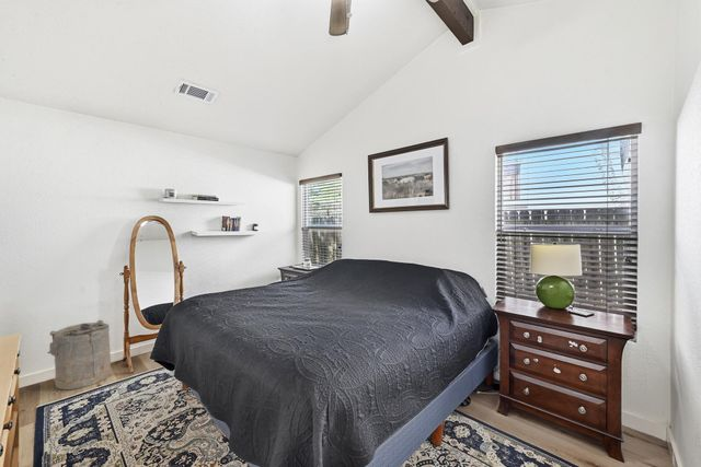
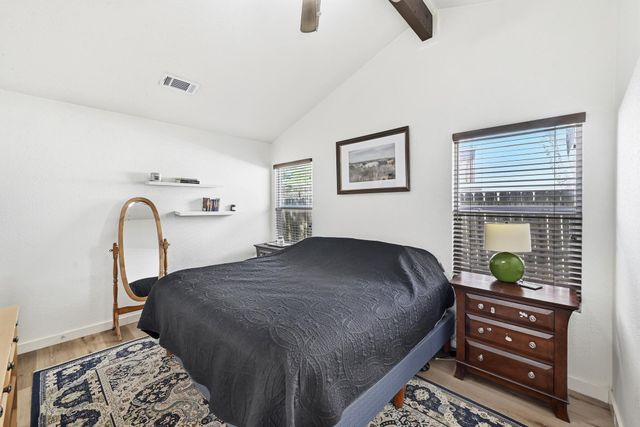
- laundry hamper (80, 351)
